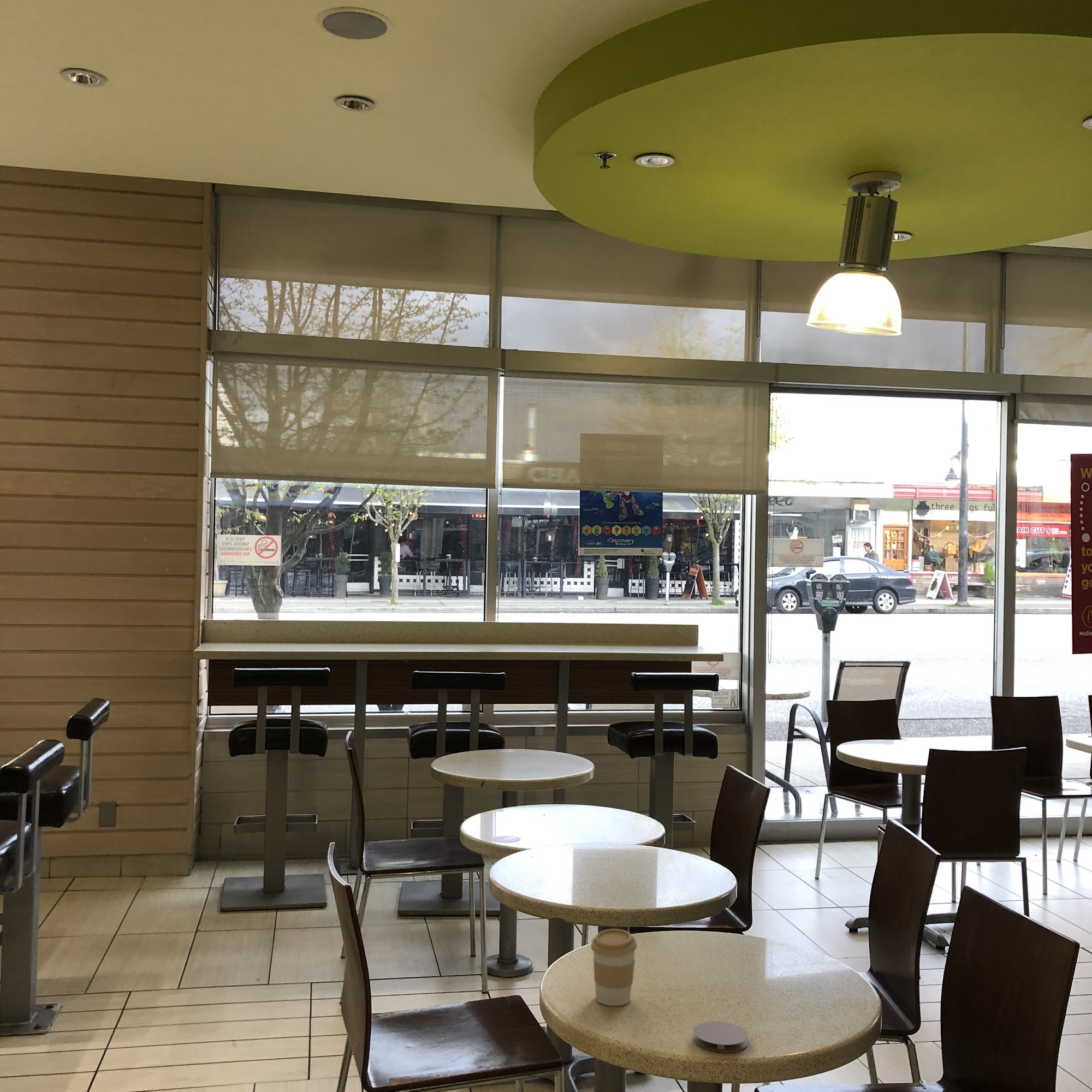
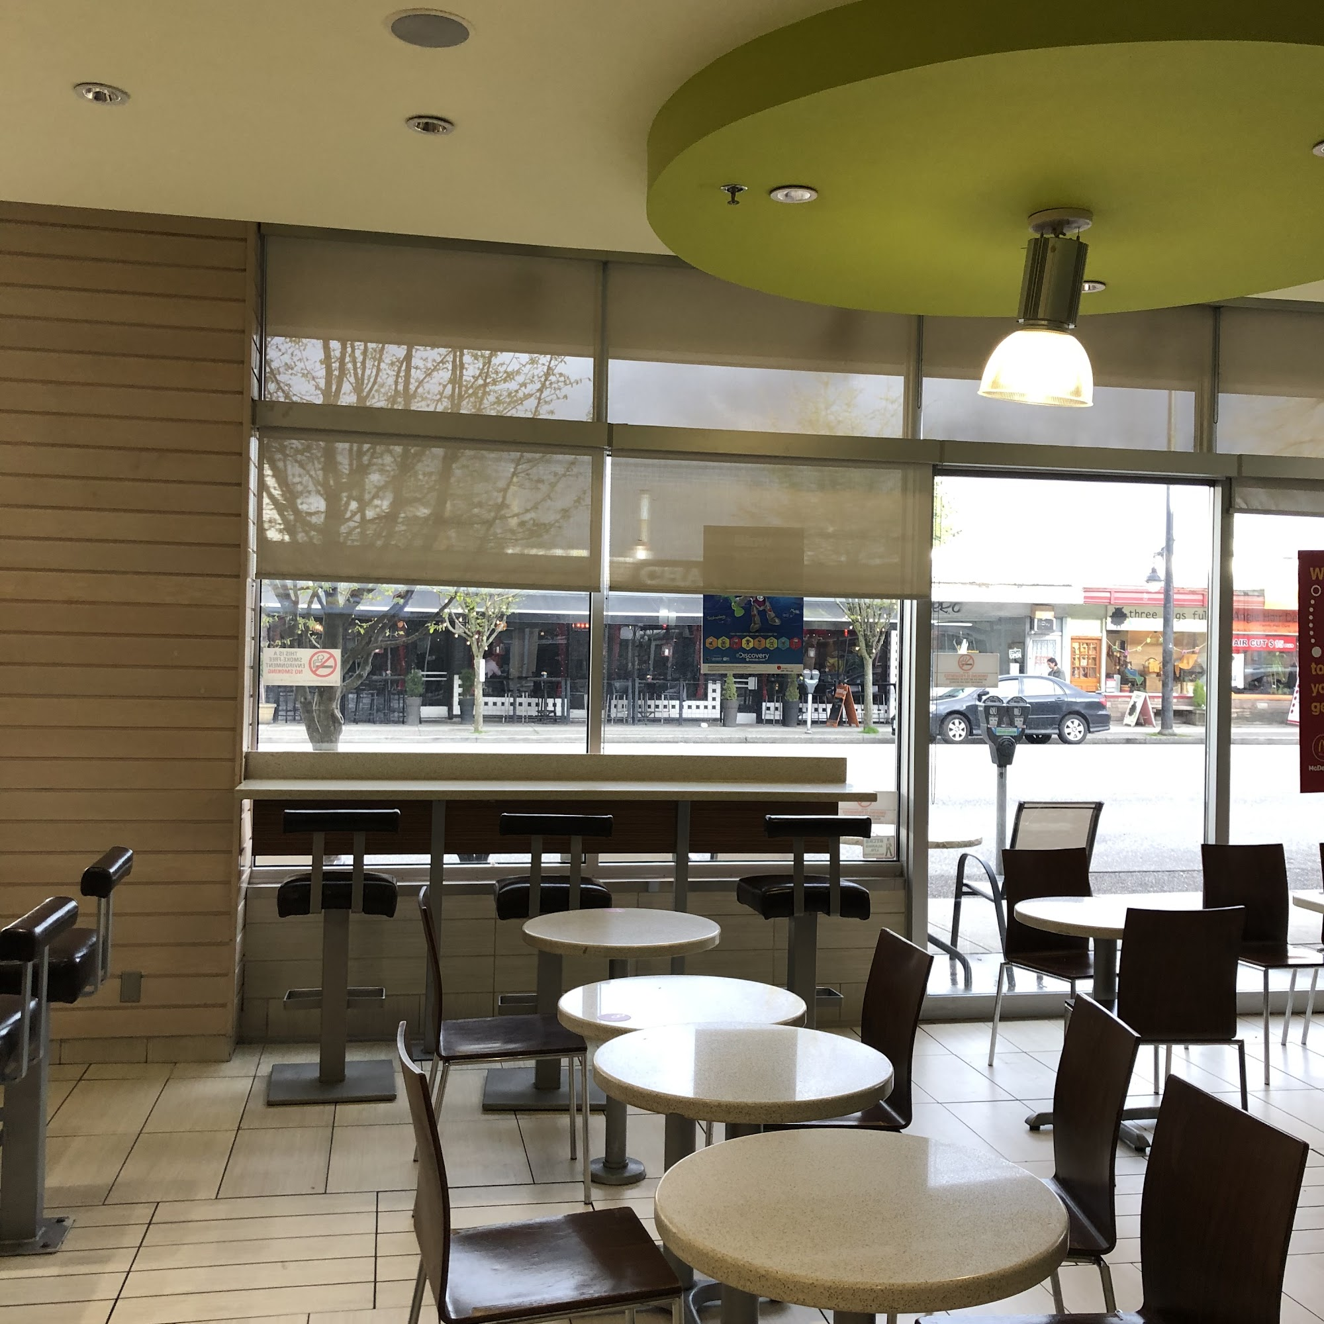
- coaster (720, 1036)
- coffee cup (613, 966)
